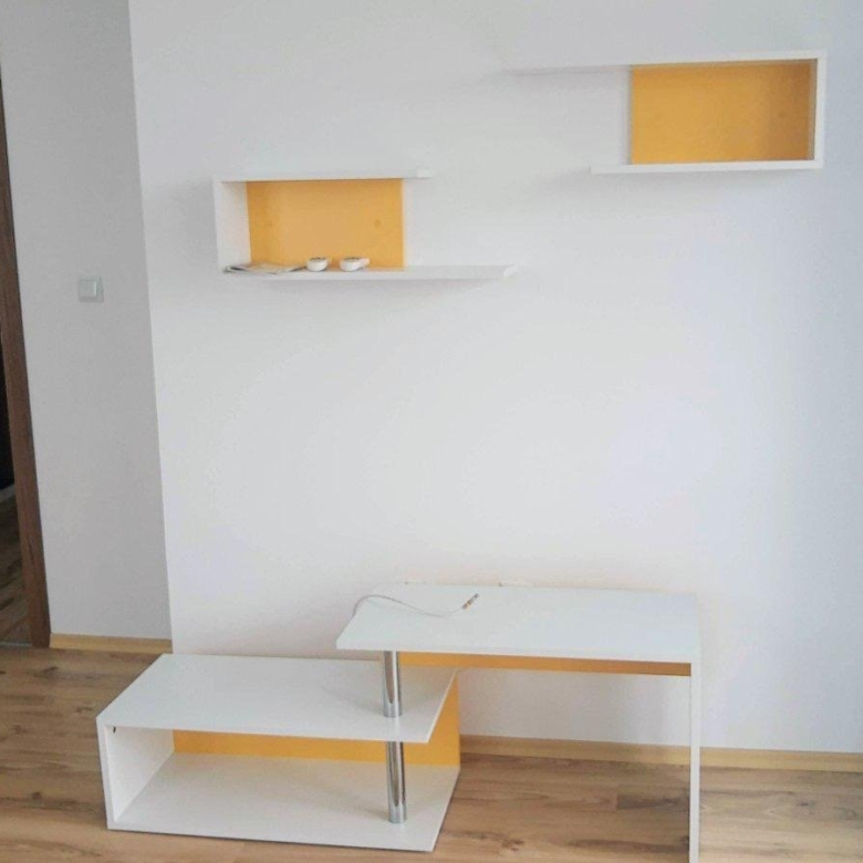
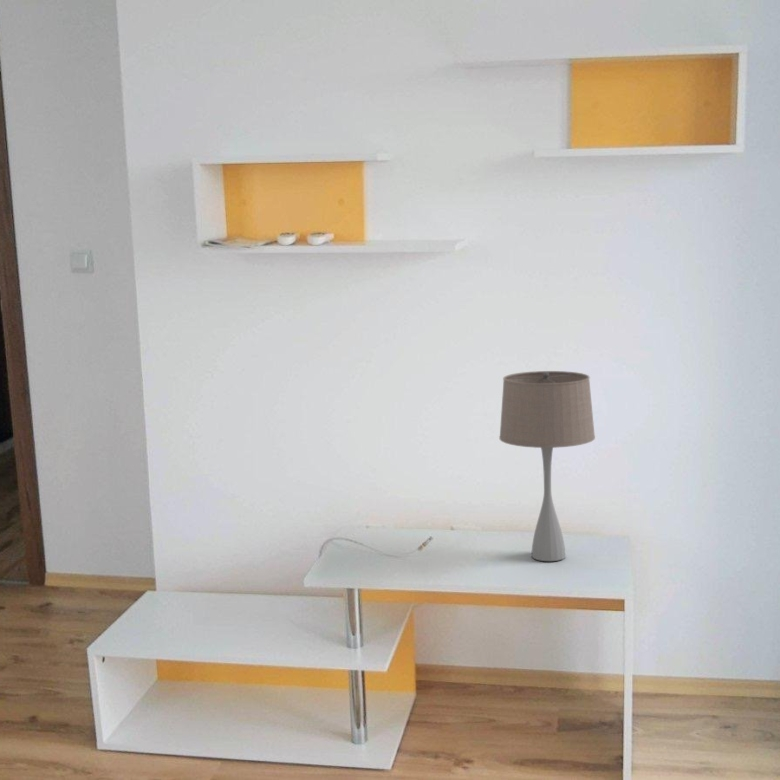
+ table lamp (547, 465)
